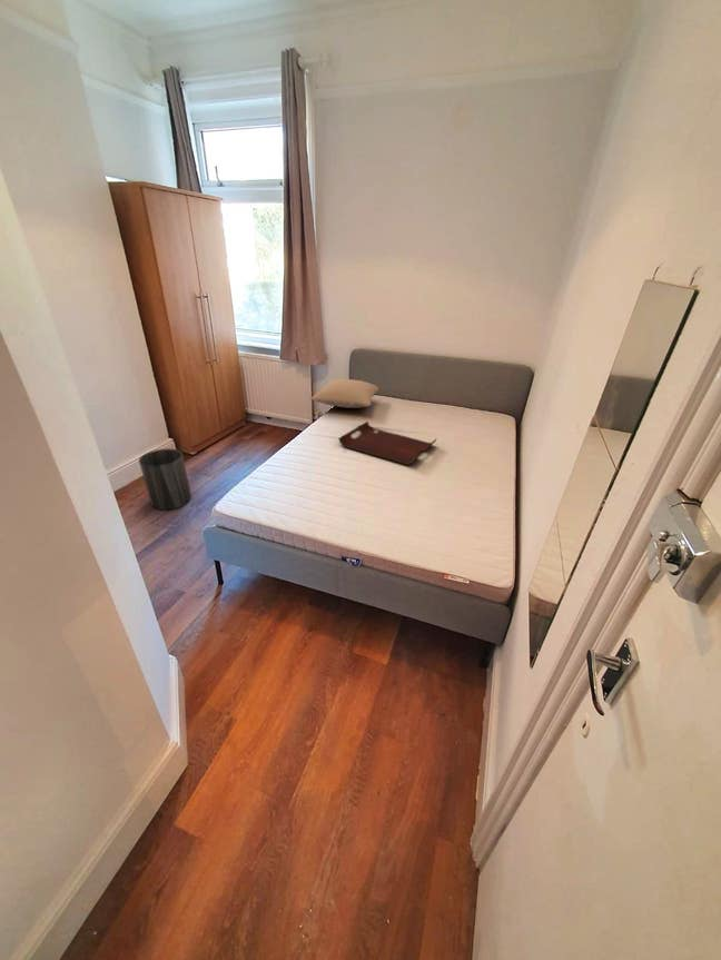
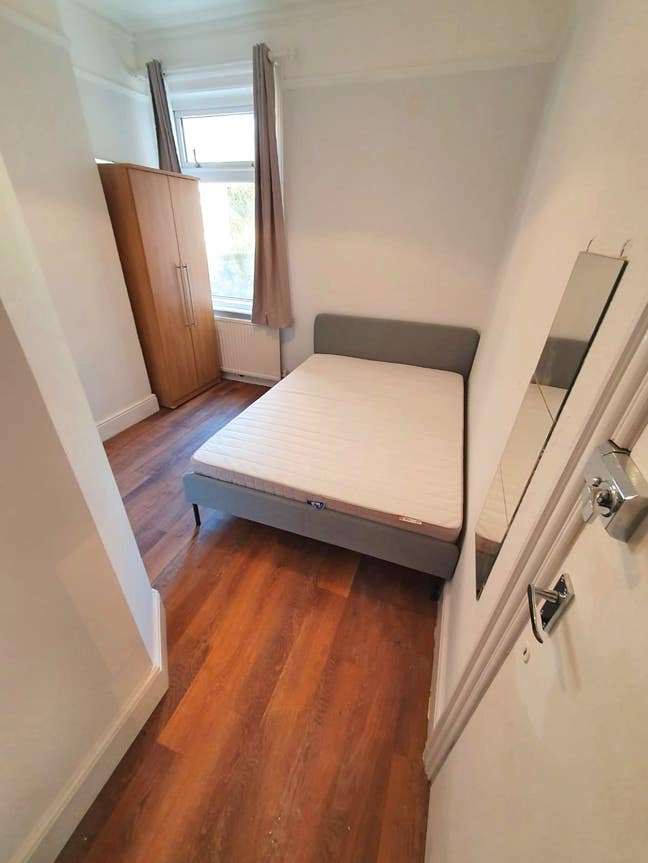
- serving tray (387, 442)
- trash can (166, 478)
- pillow (346, 393)
